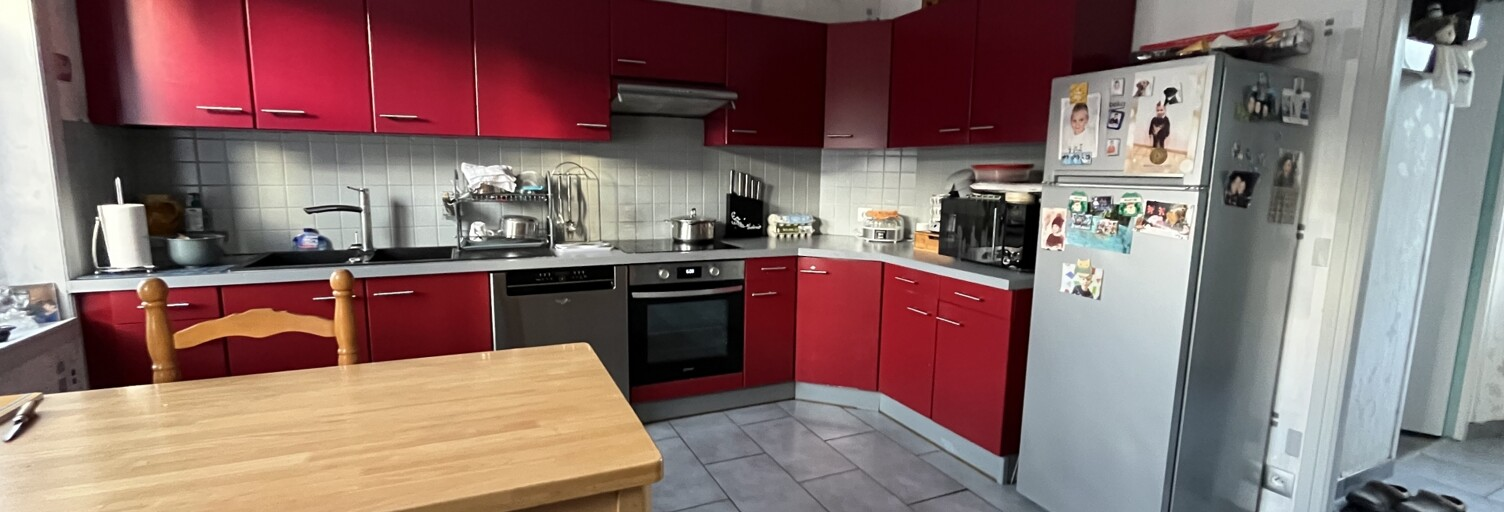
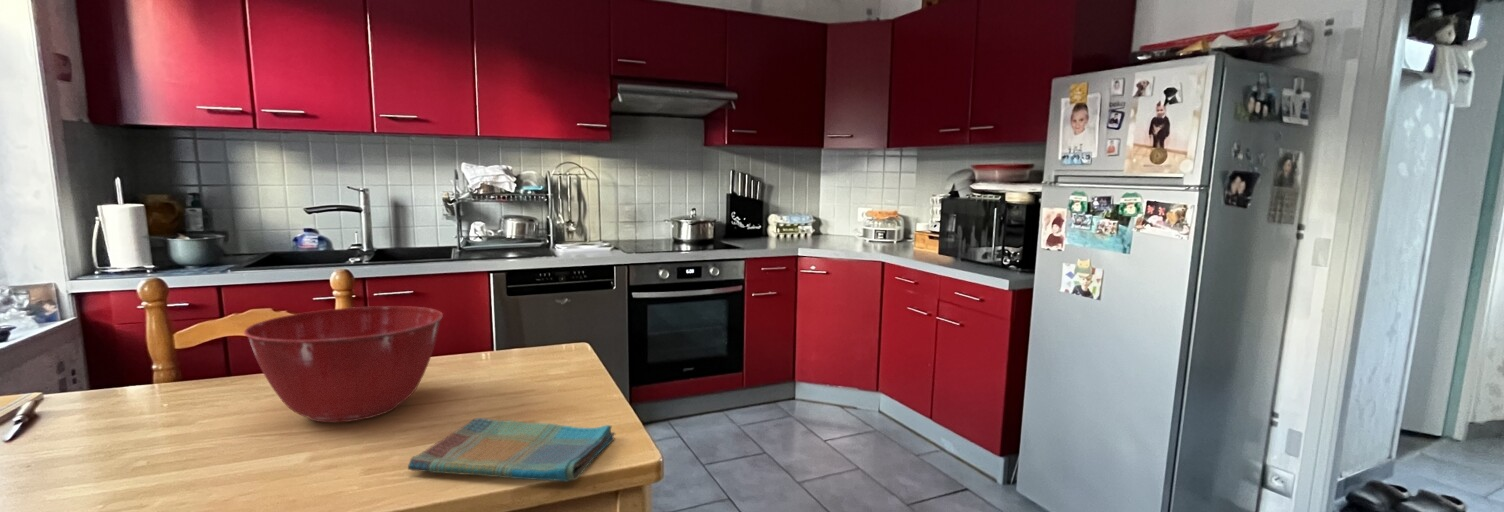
+ mixing bowl (351, 364)
+ dish towel (518, 446)
